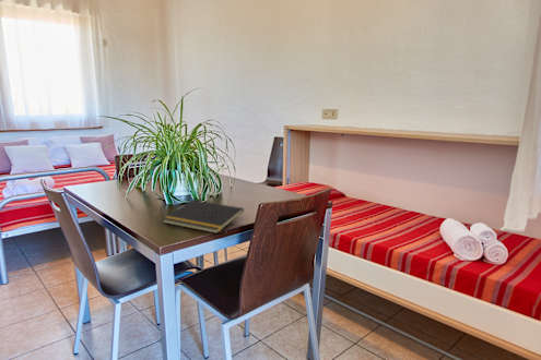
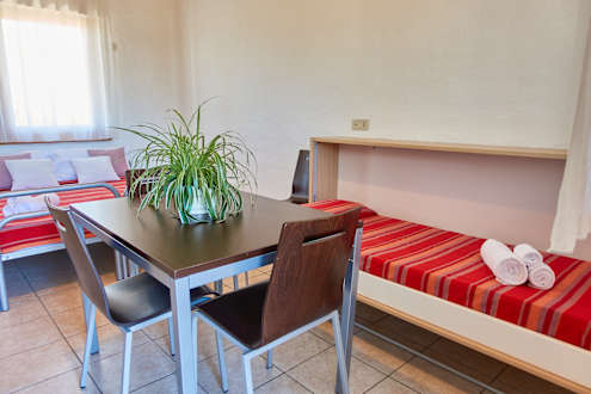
- notepad (203, 215)
